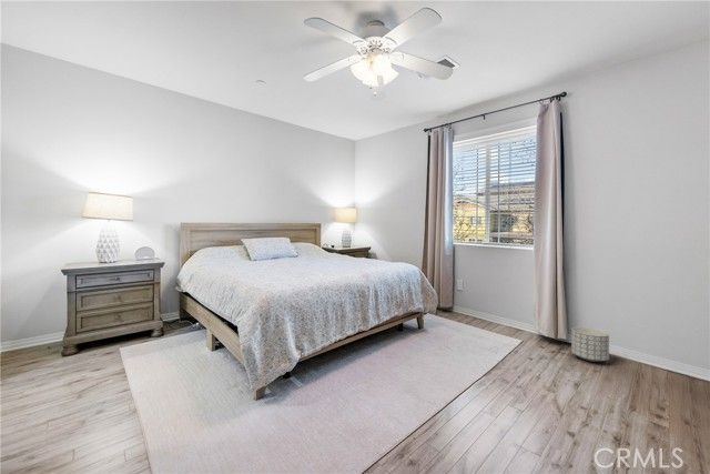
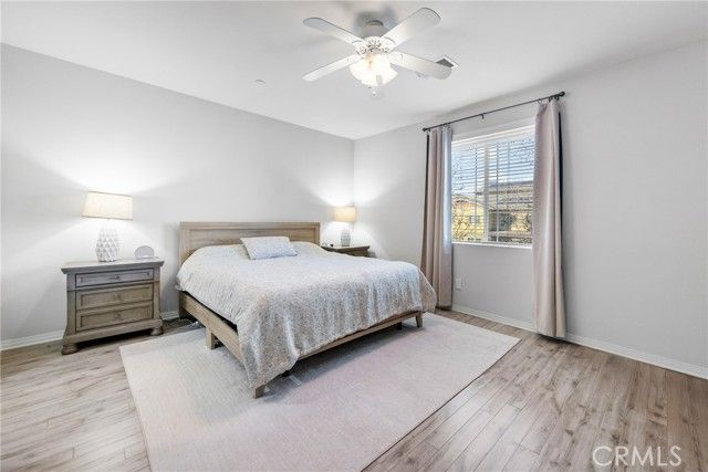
- planter (589, 345)
